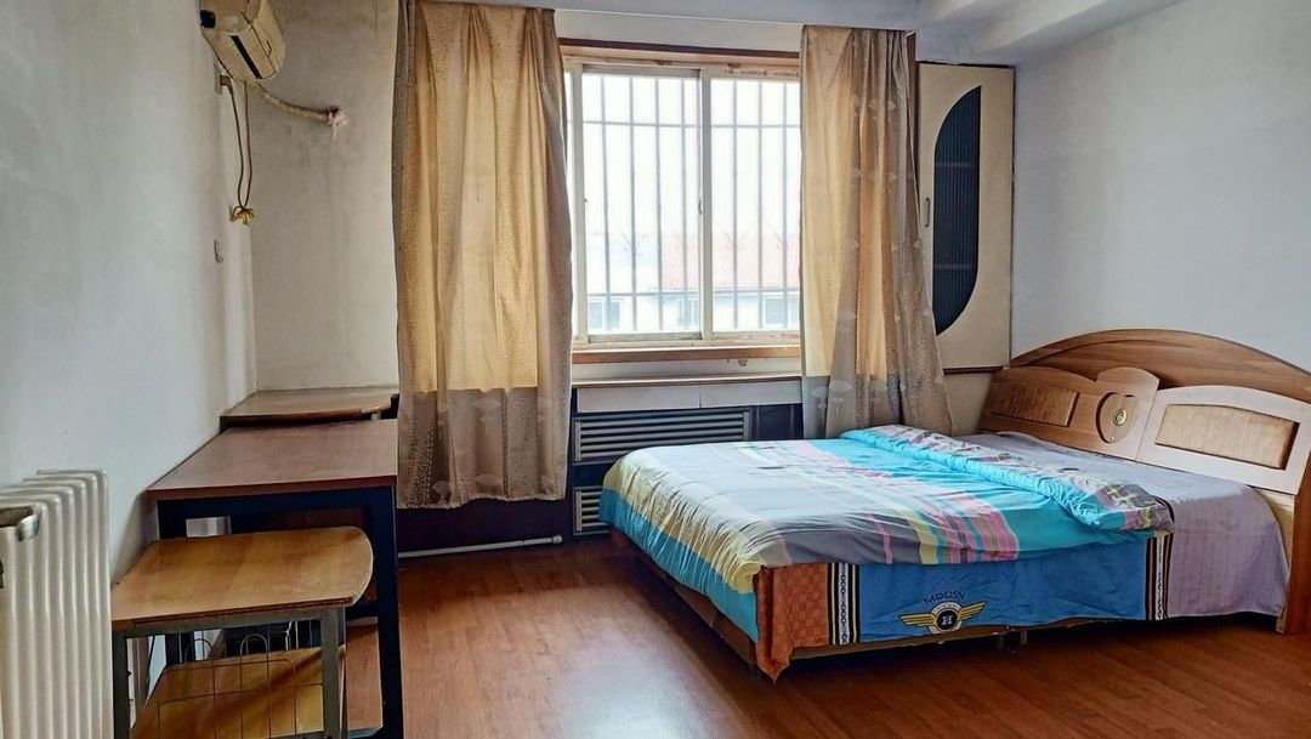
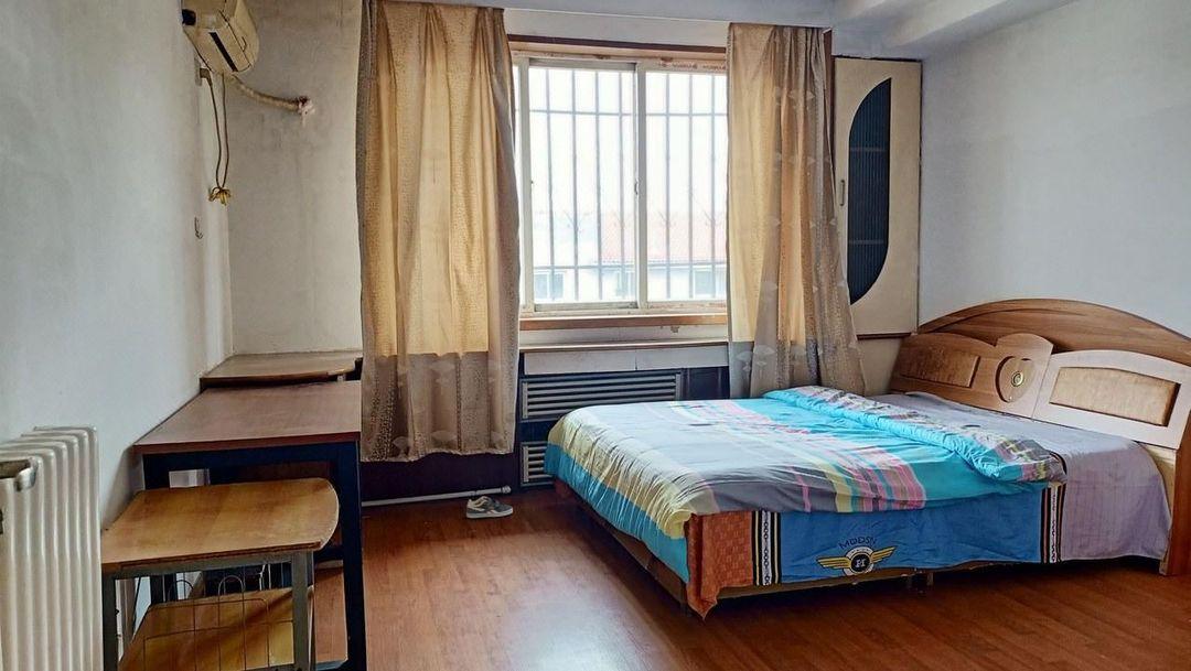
+ sneaker (490, 506)
